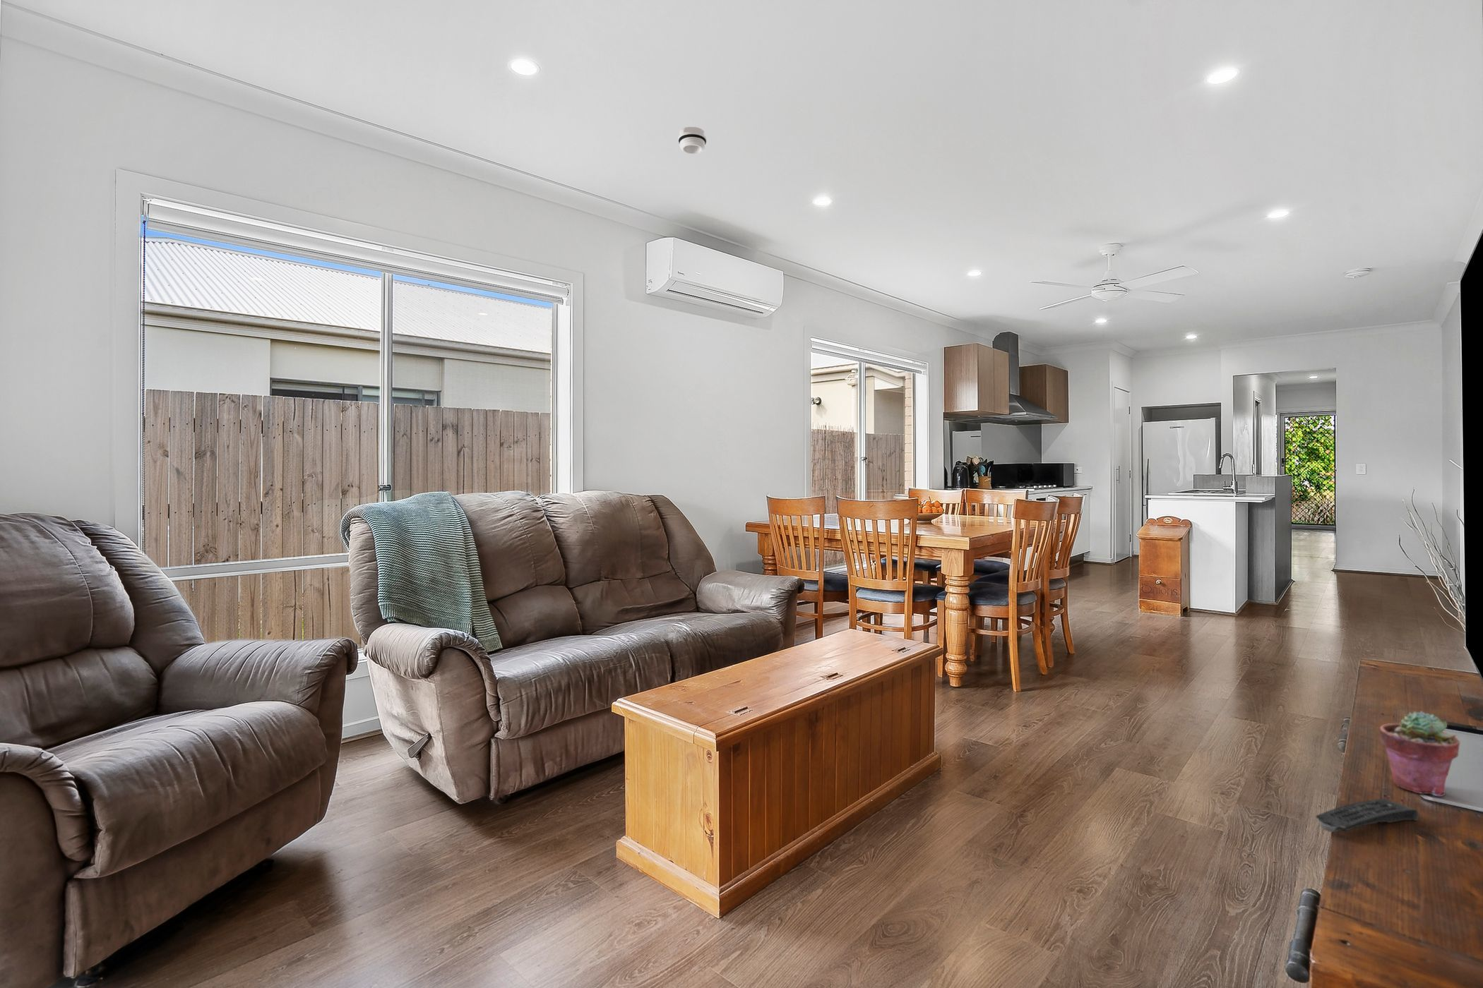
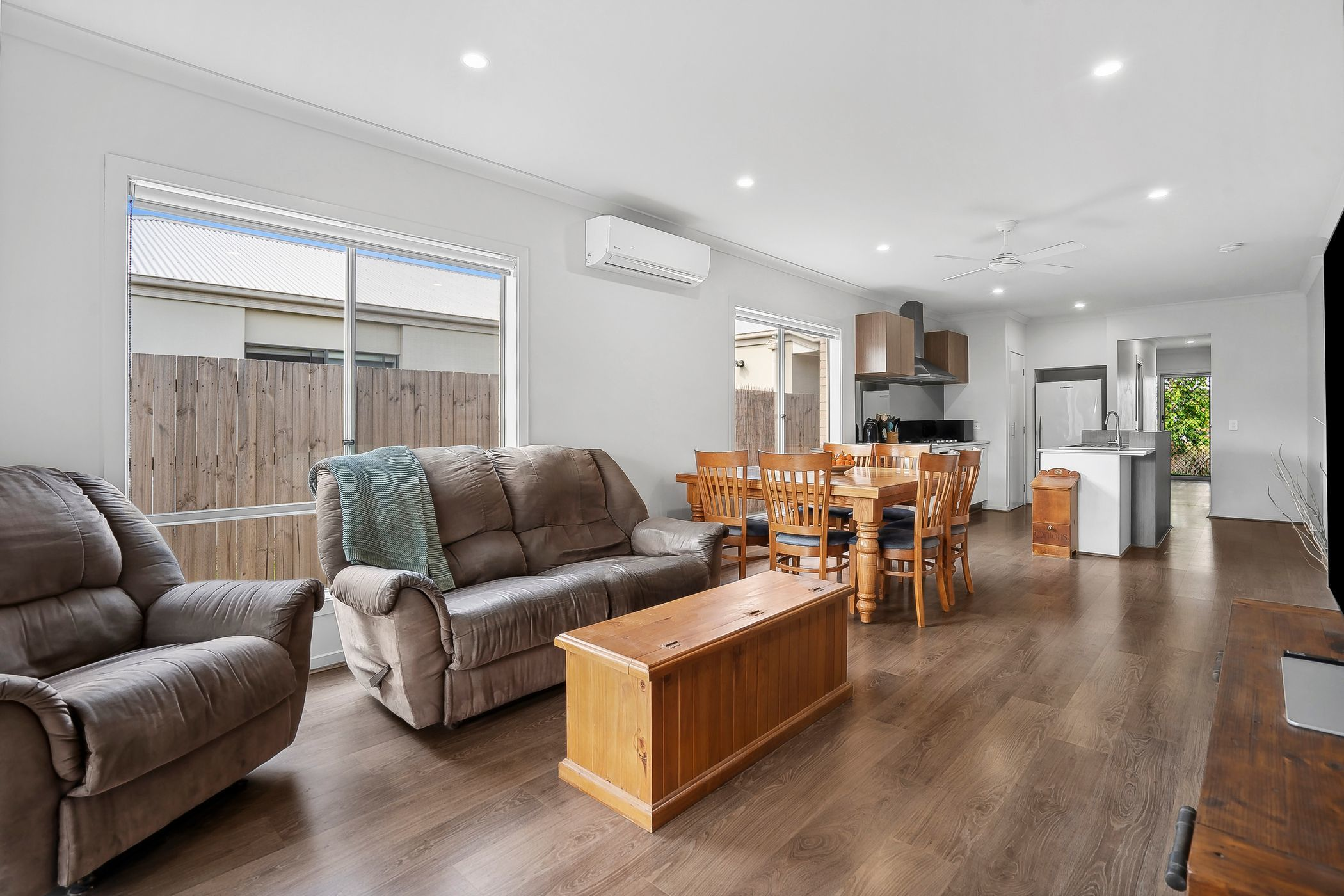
- remote control (1364, 816)
- smoke detector (692, 141)
- potted succulent (1419, 749)
